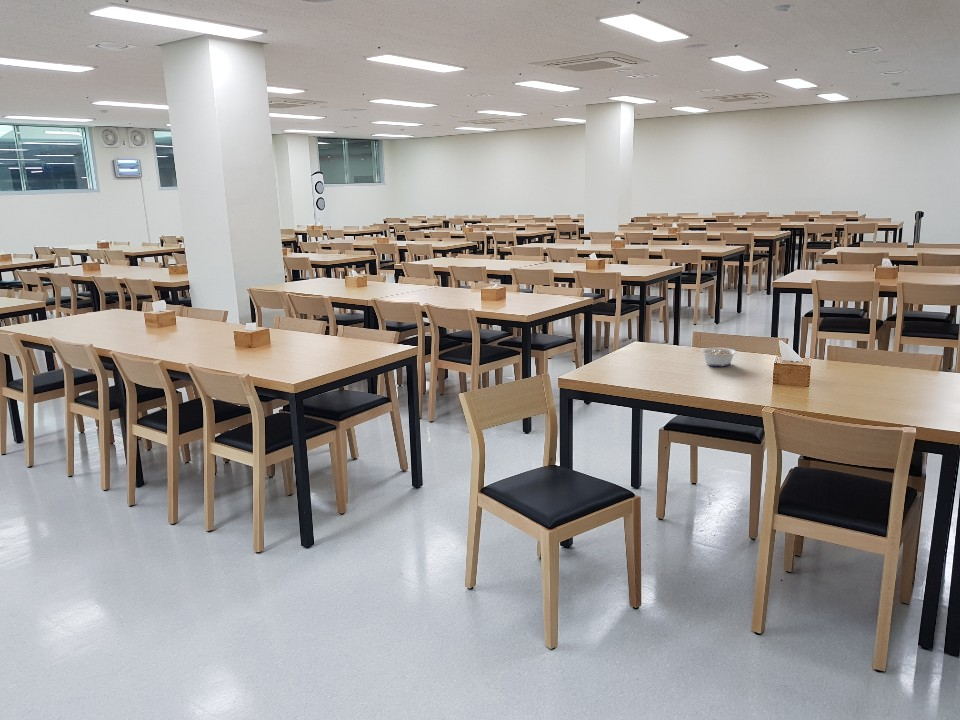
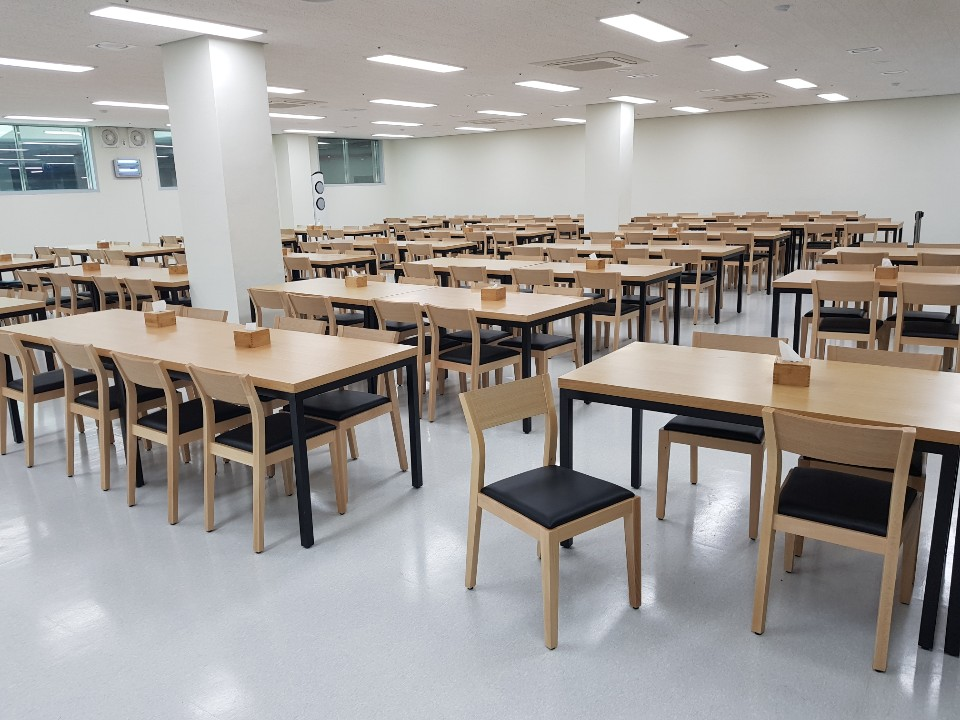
- legume (717, 356)
